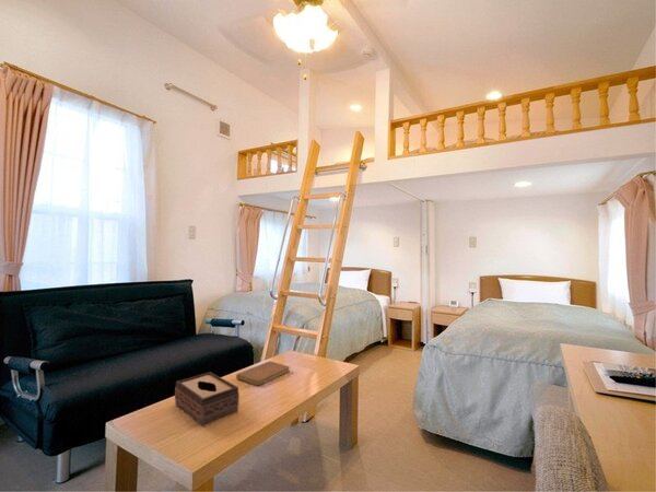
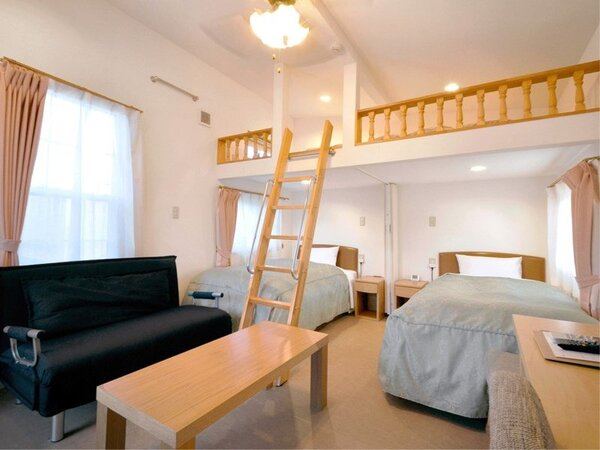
- tissue box (206, 396)
- notebook (263, 372)
